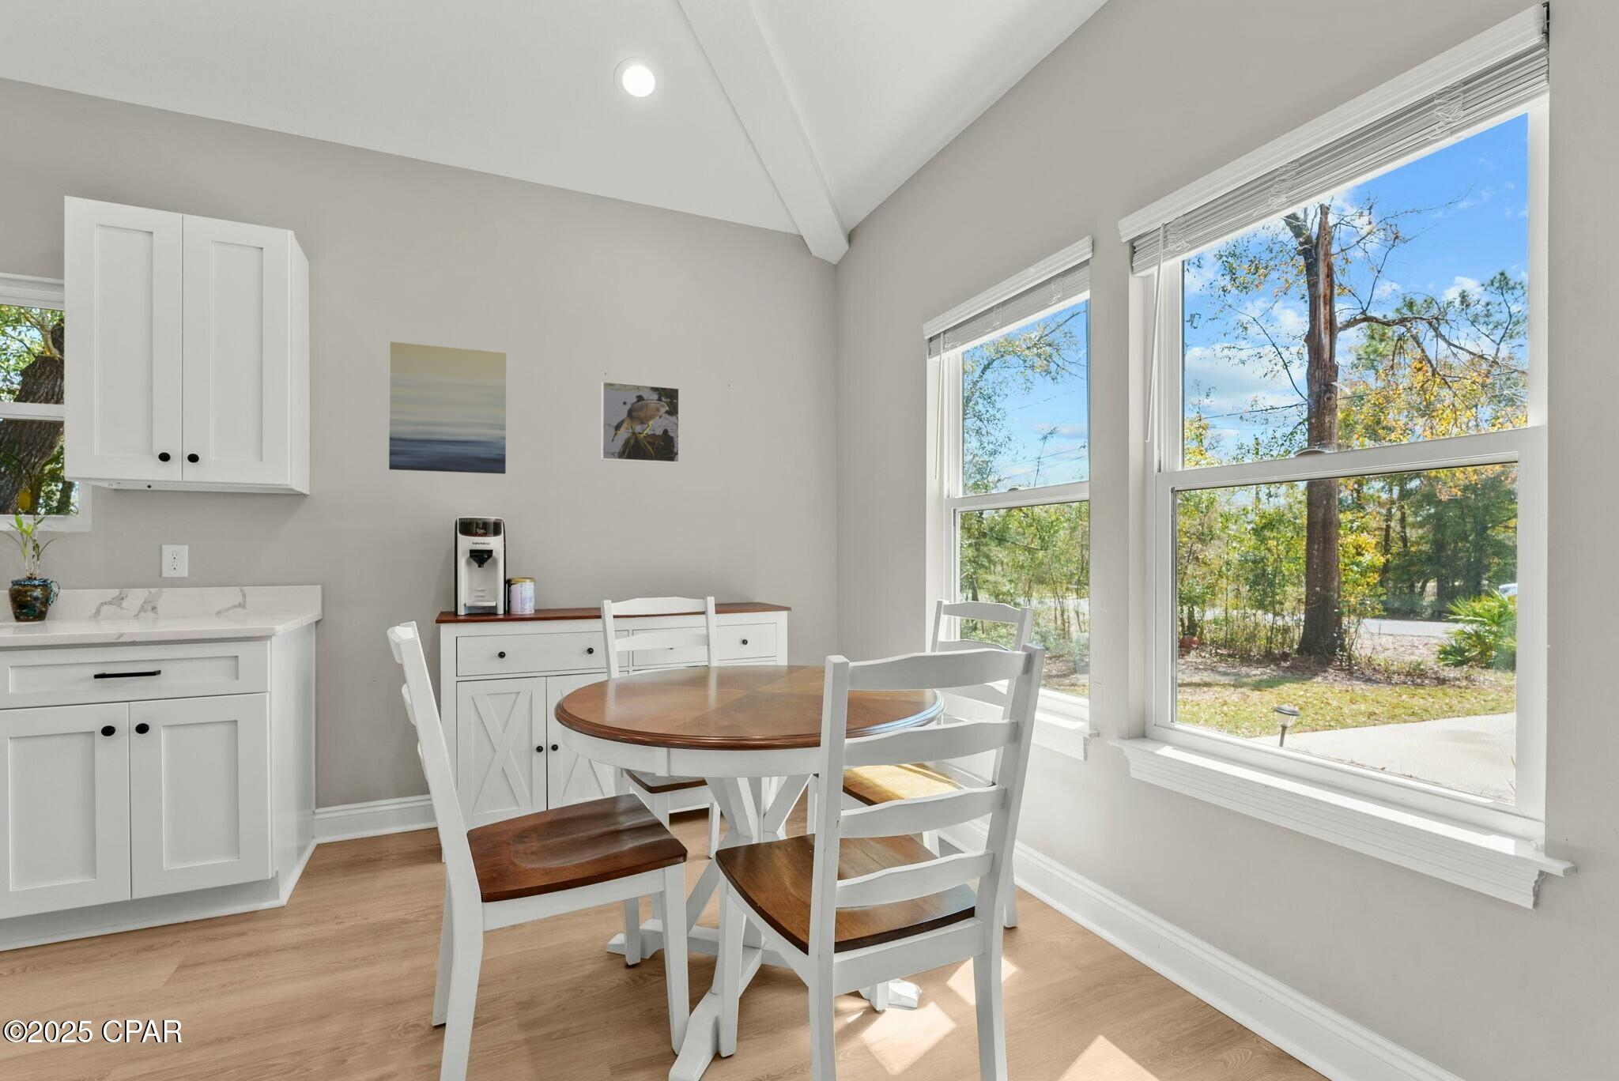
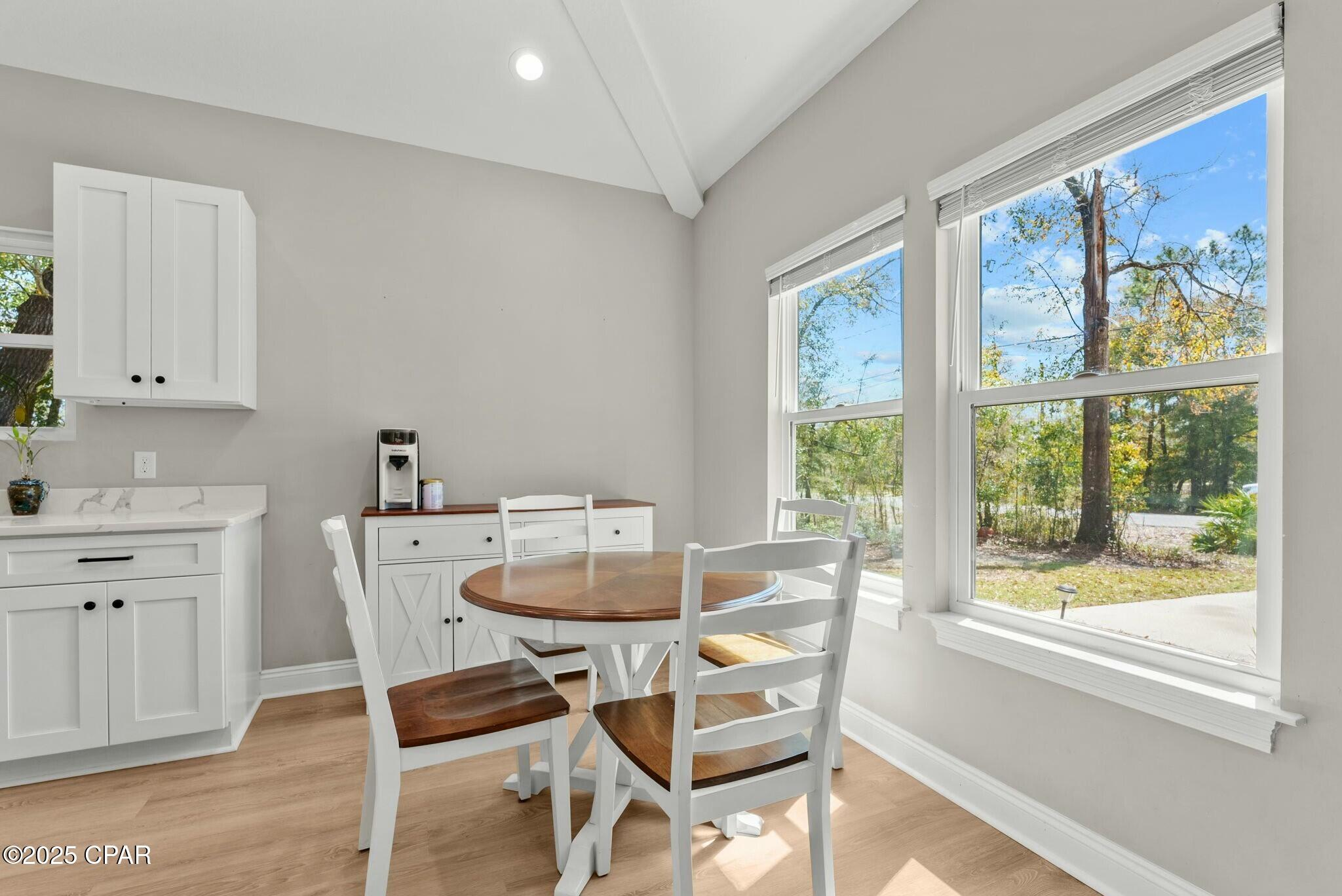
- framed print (641, 423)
- wall art (449, 409)
